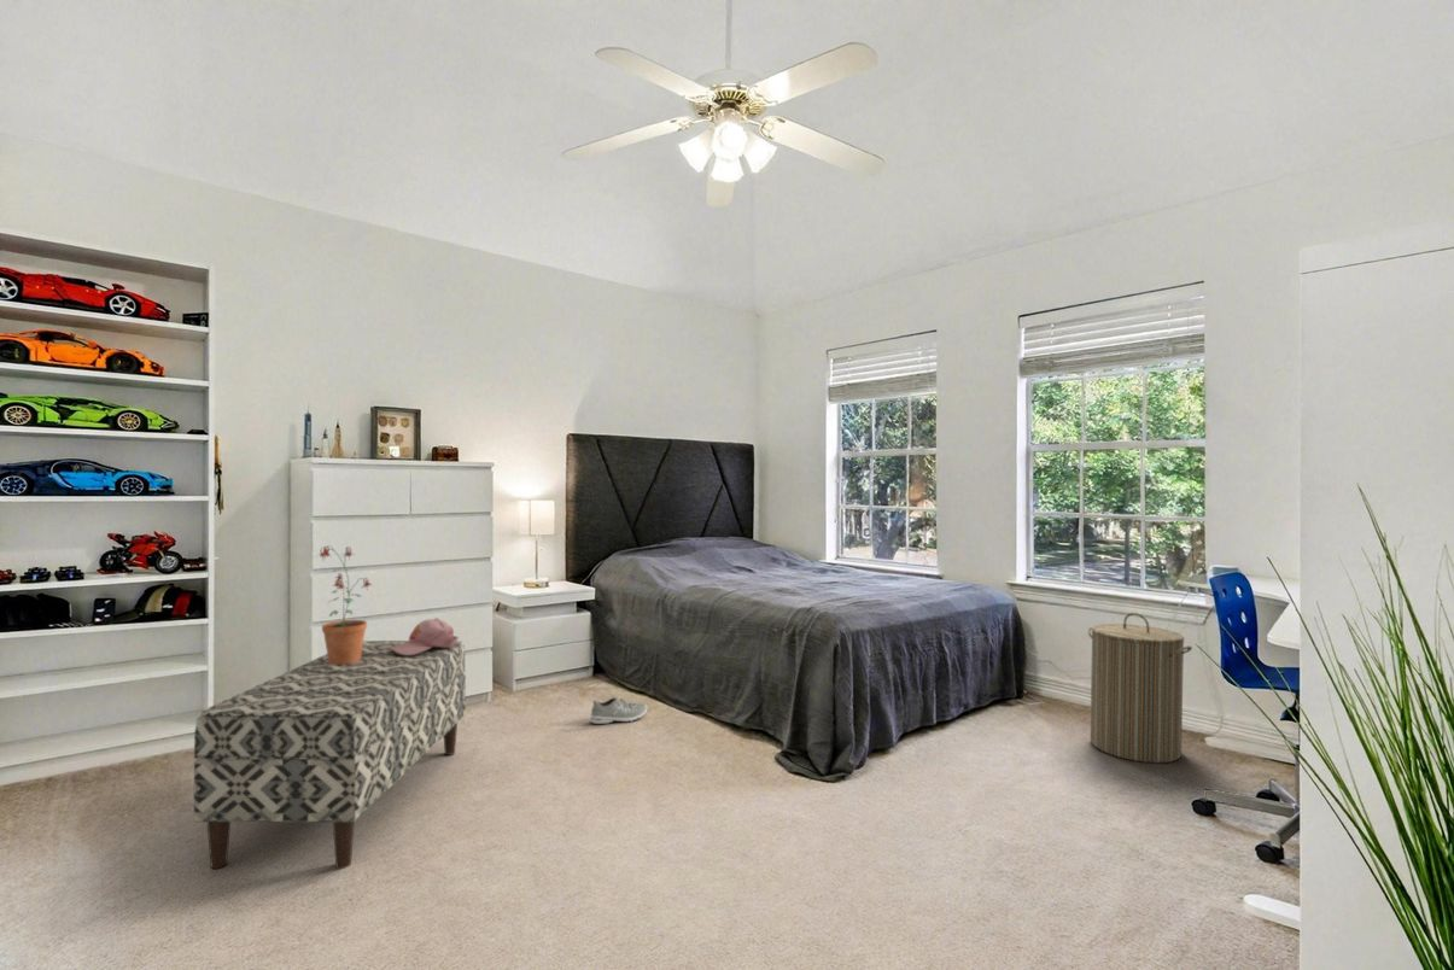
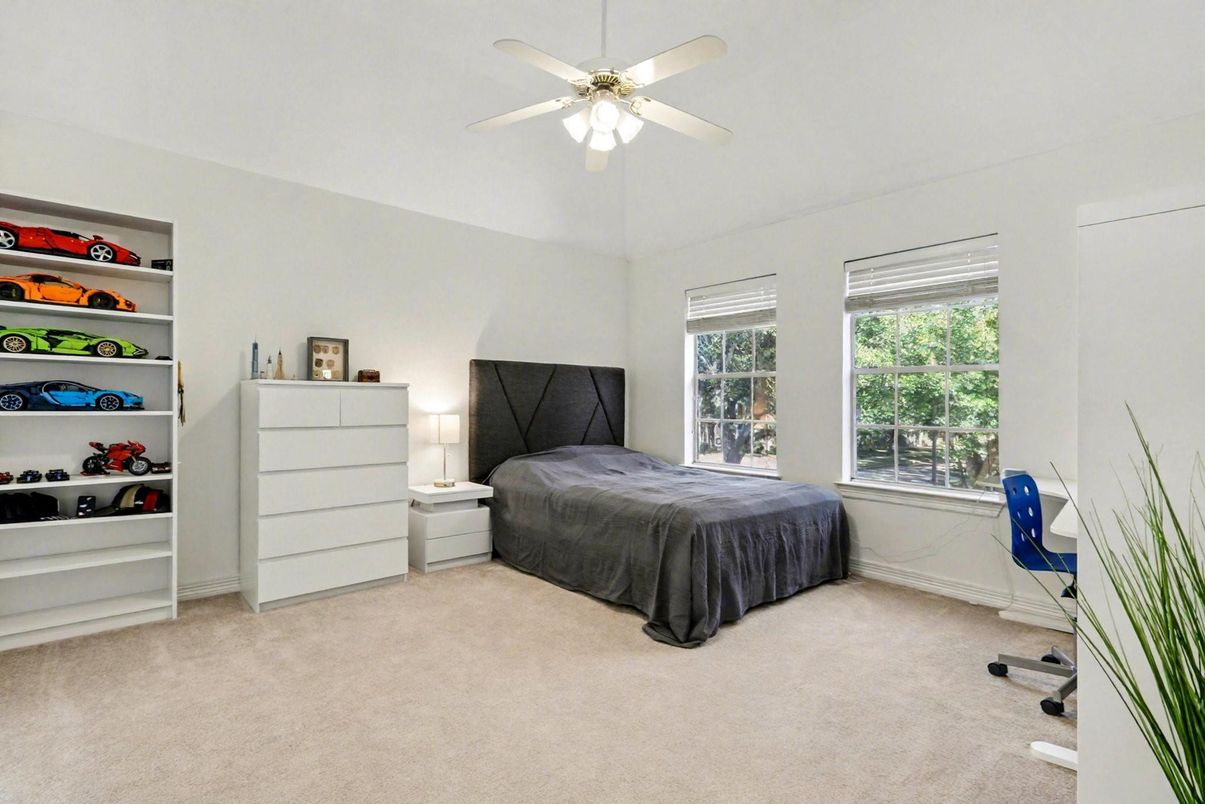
- bench (354, 735)
- potted plant (346, 602)
- baseball cap (425, 633)
- sneaker (619, 707)
- laundry hamper (1135, 680)
